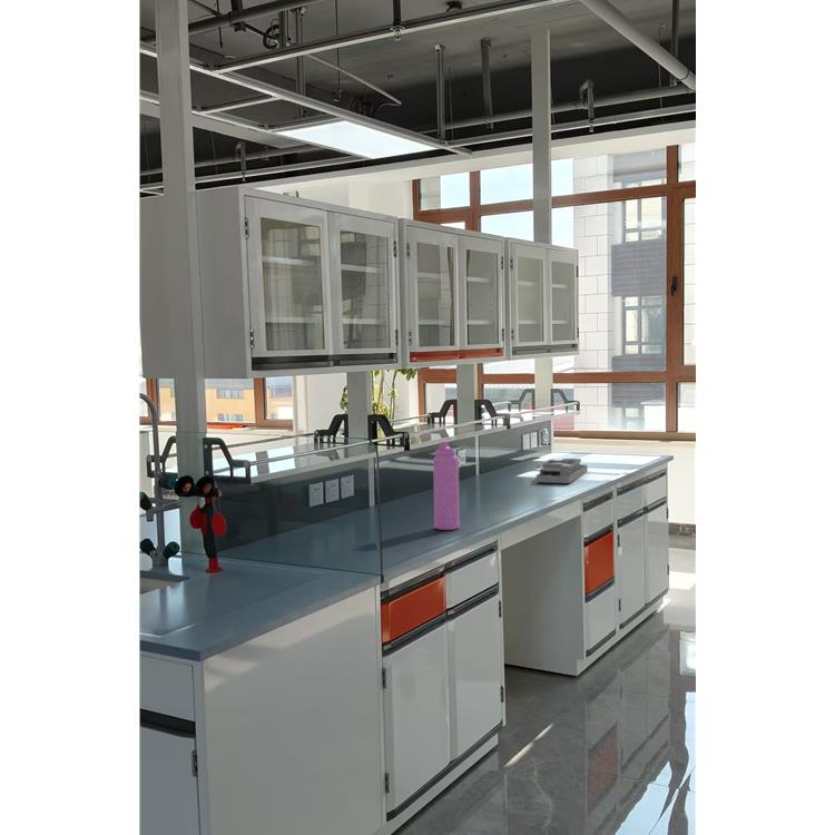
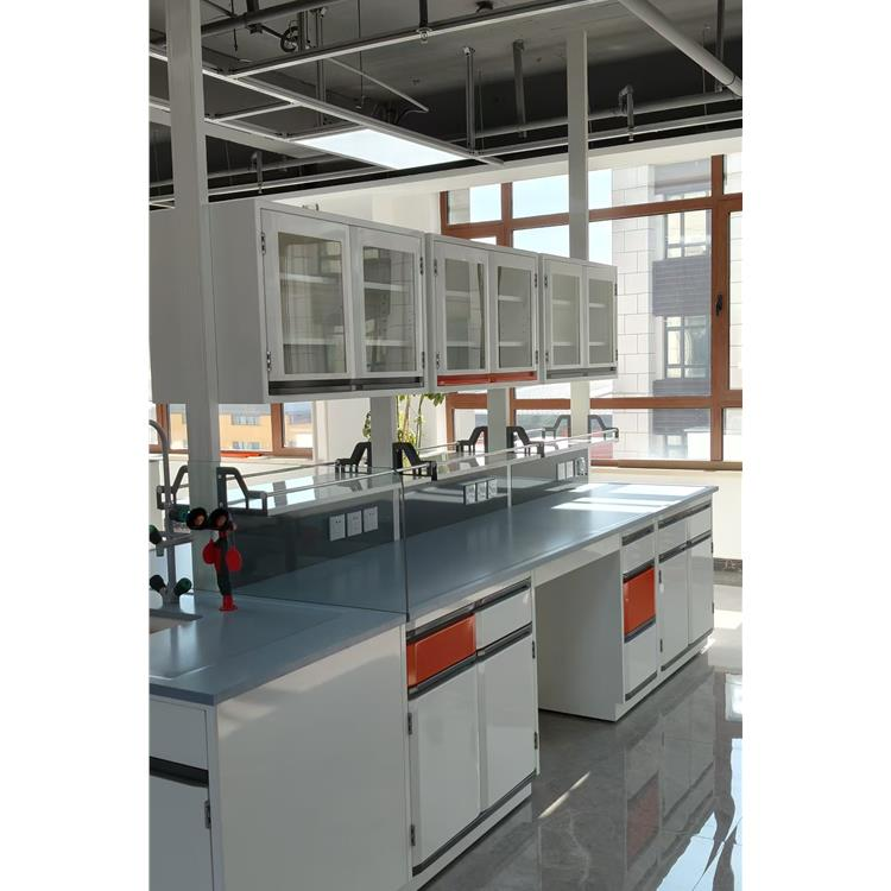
- water bottle (445, 484)
- desk organizer (562, 468)
